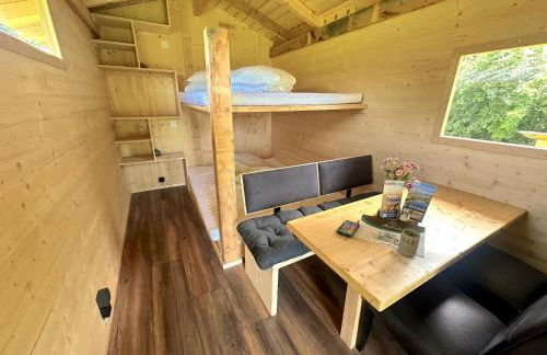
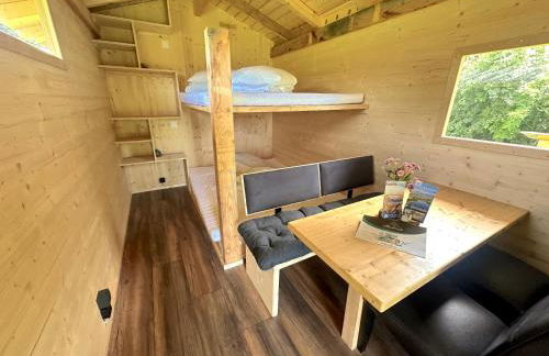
- smartphone (348, 228)
- cup (408, 242)
